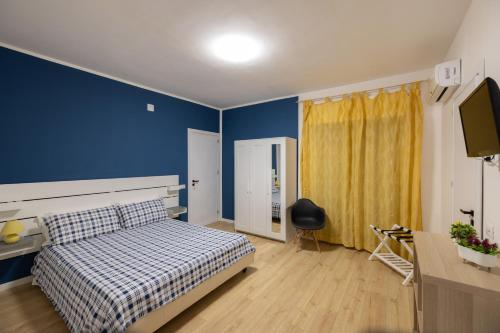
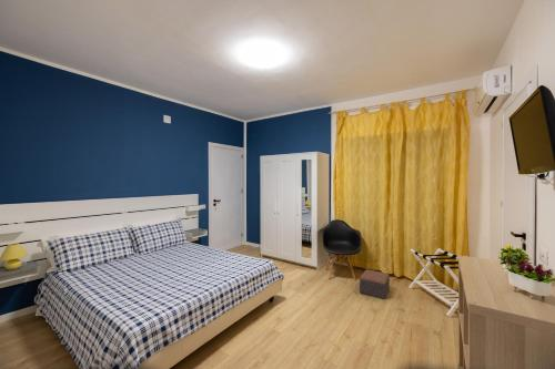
+ footstool (374, 283)
